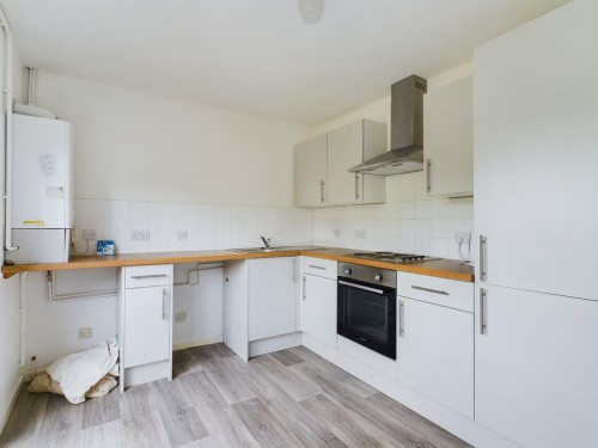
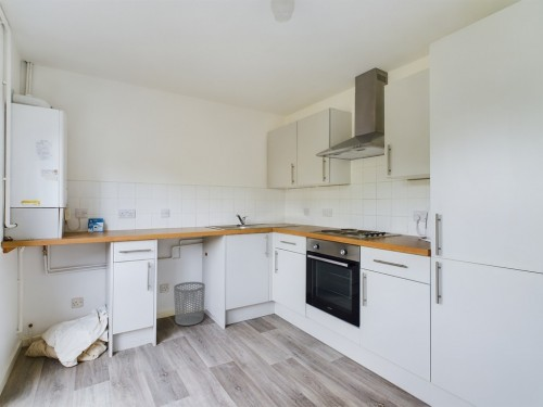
+ waste bin (189, 302)
